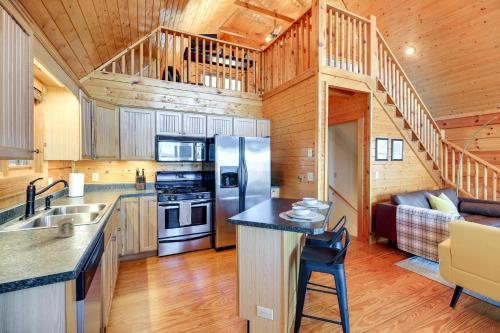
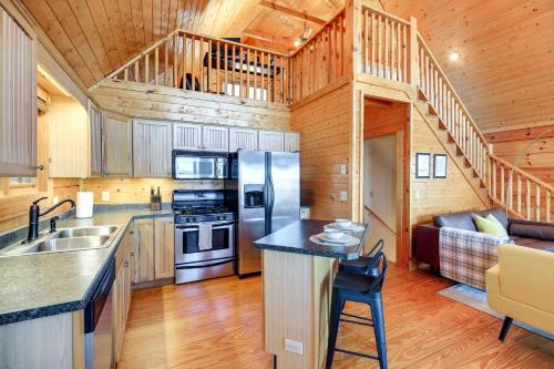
- mug (62, 228)
